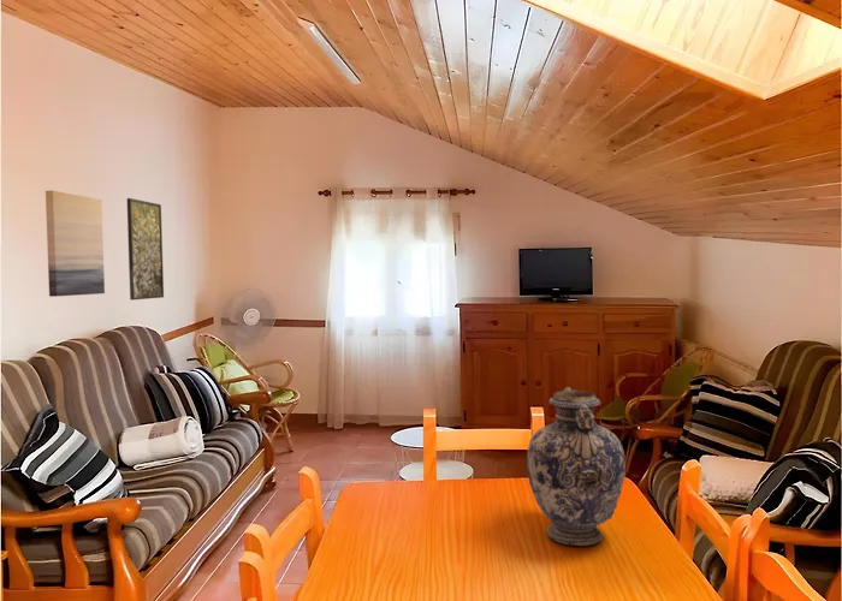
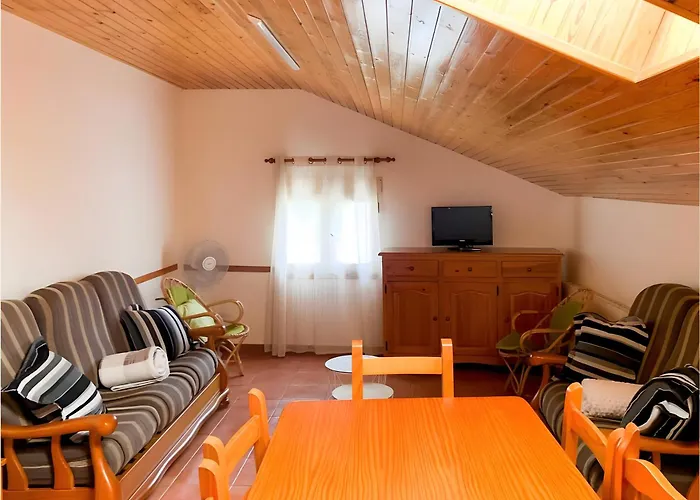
- wall art (76, 245)
- vase (575, 464)
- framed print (146, 250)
